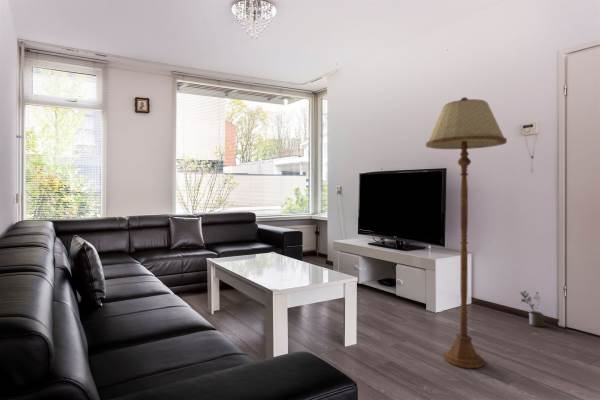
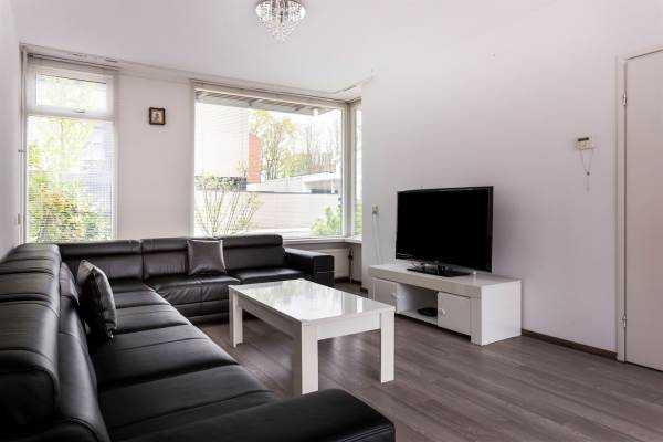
- potted plant (532, 307)
- floor lamp (464, 229)
